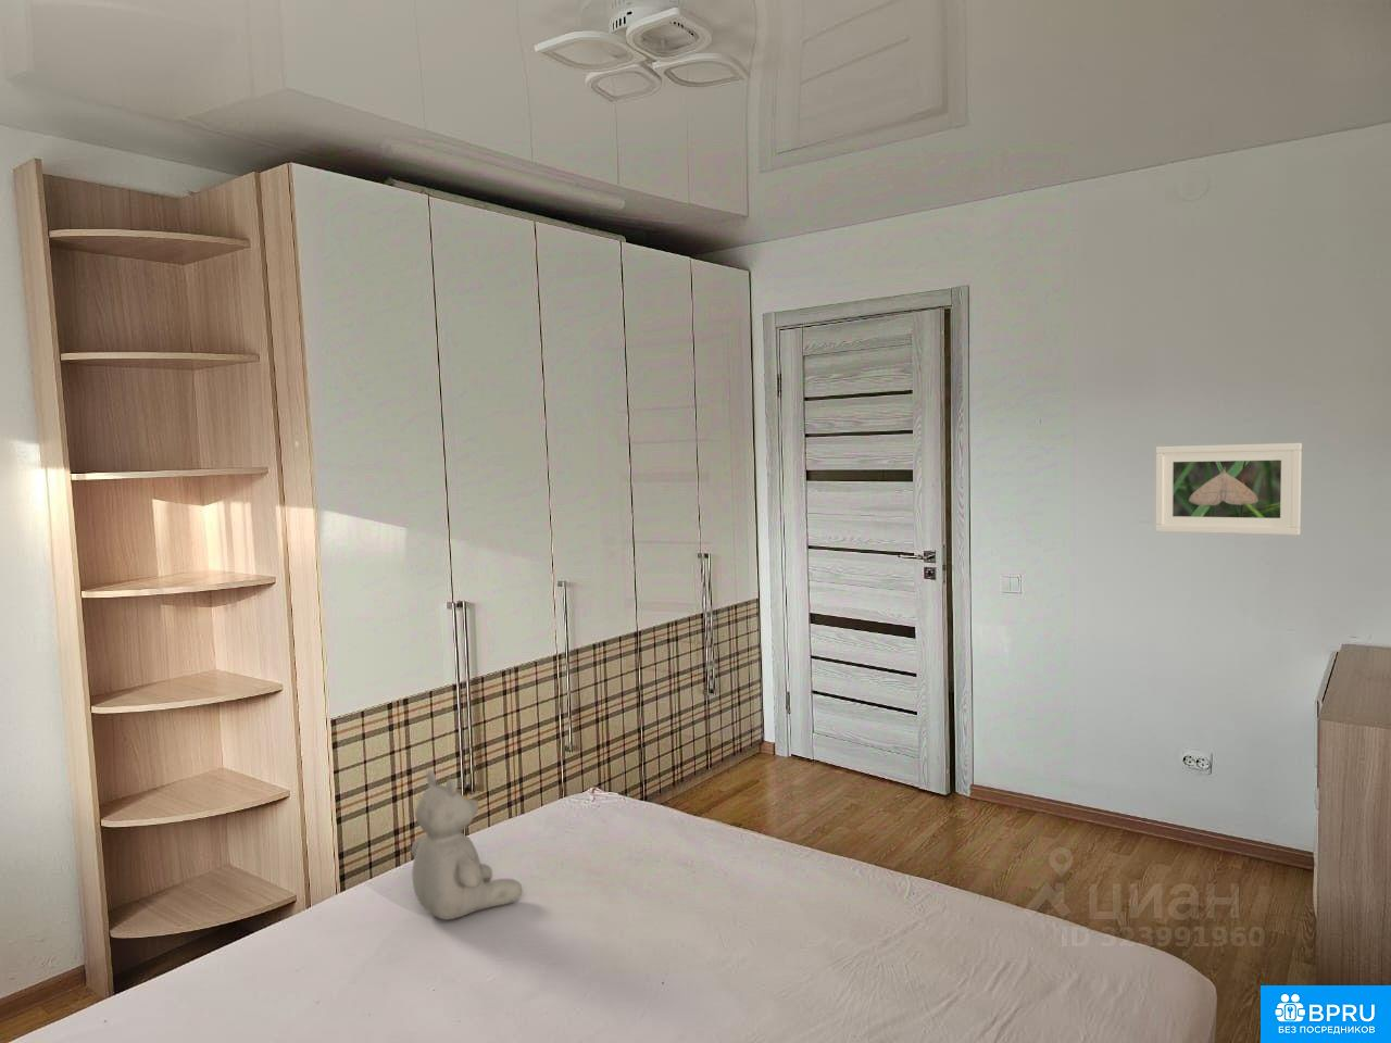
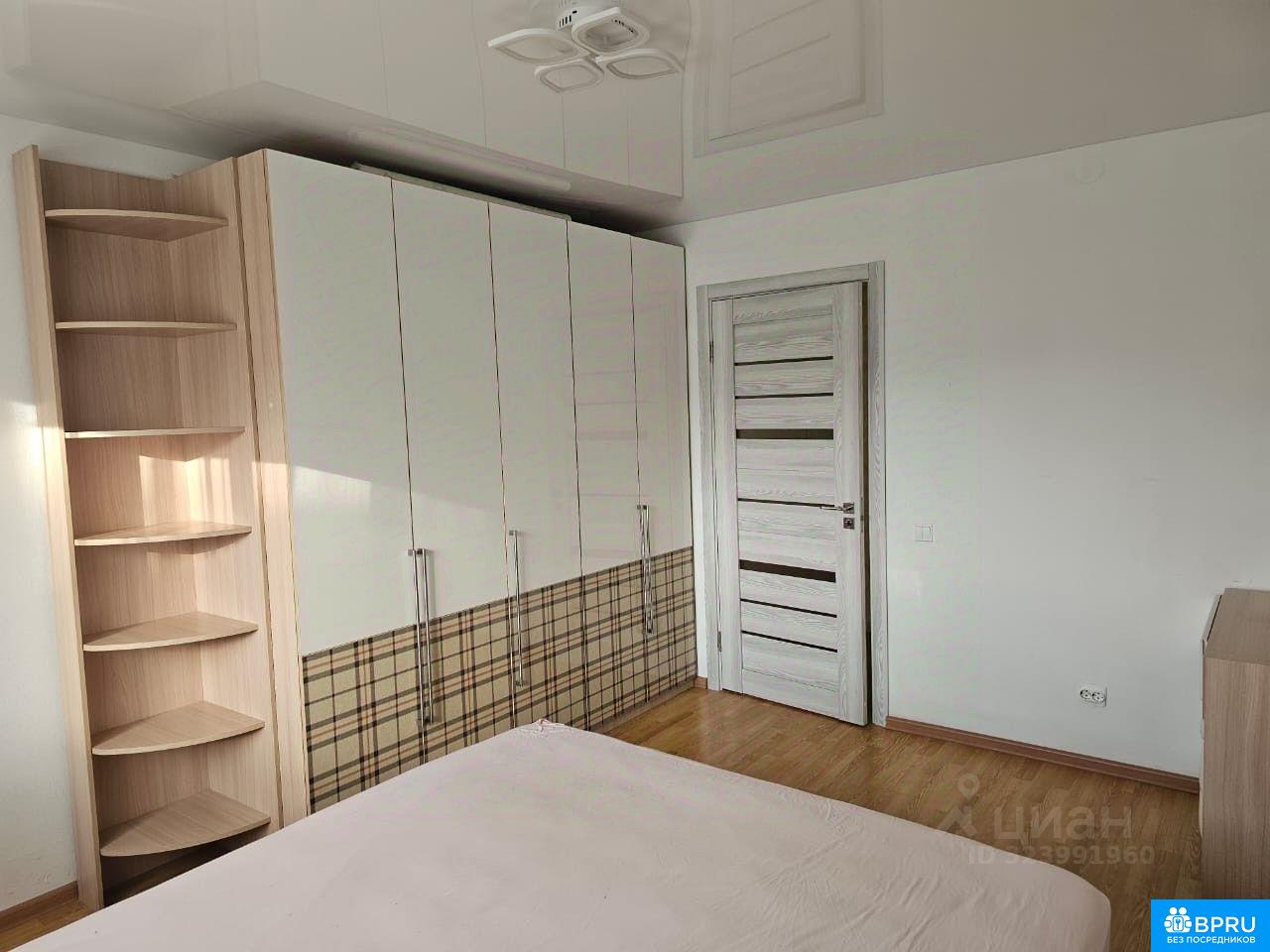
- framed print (1225, 489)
- teddy bear (463, 838)
